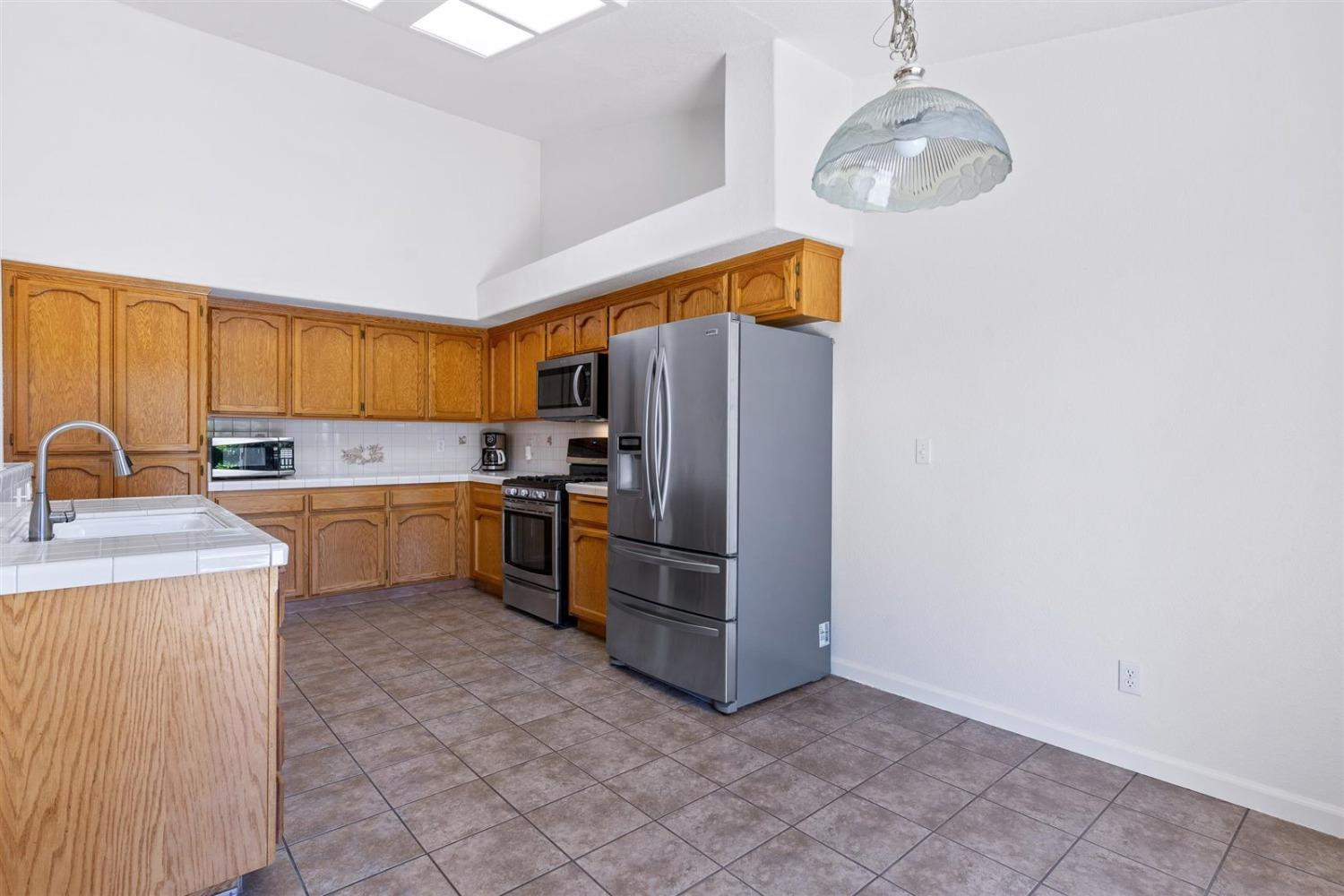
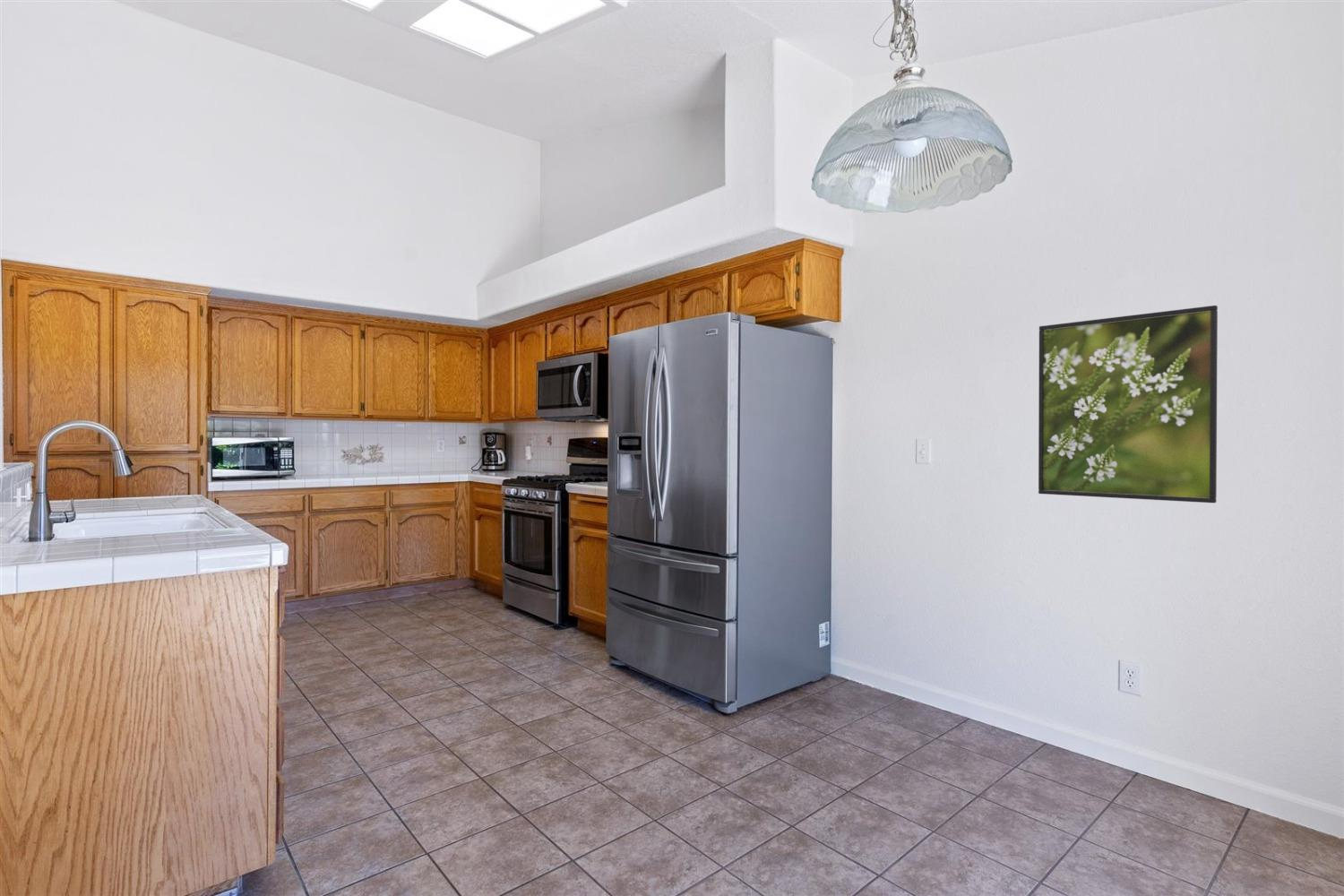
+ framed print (1120, 407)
